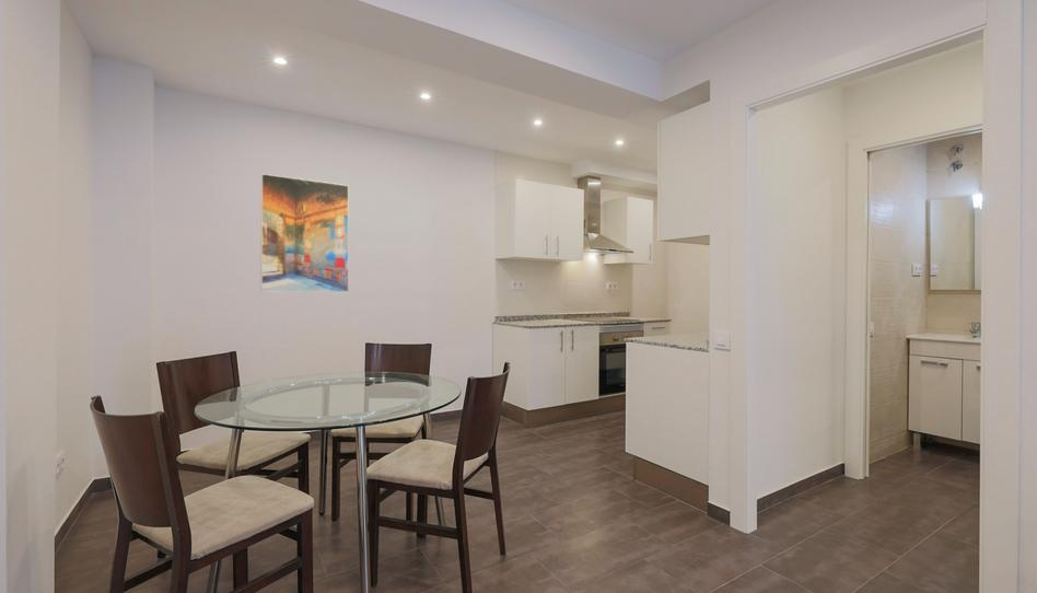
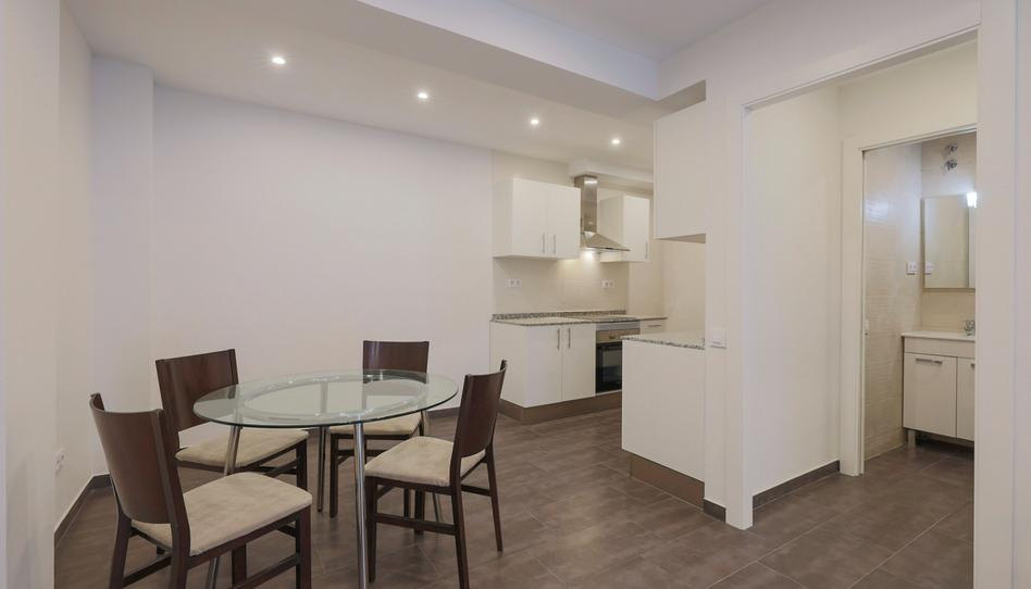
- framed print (306, 235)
